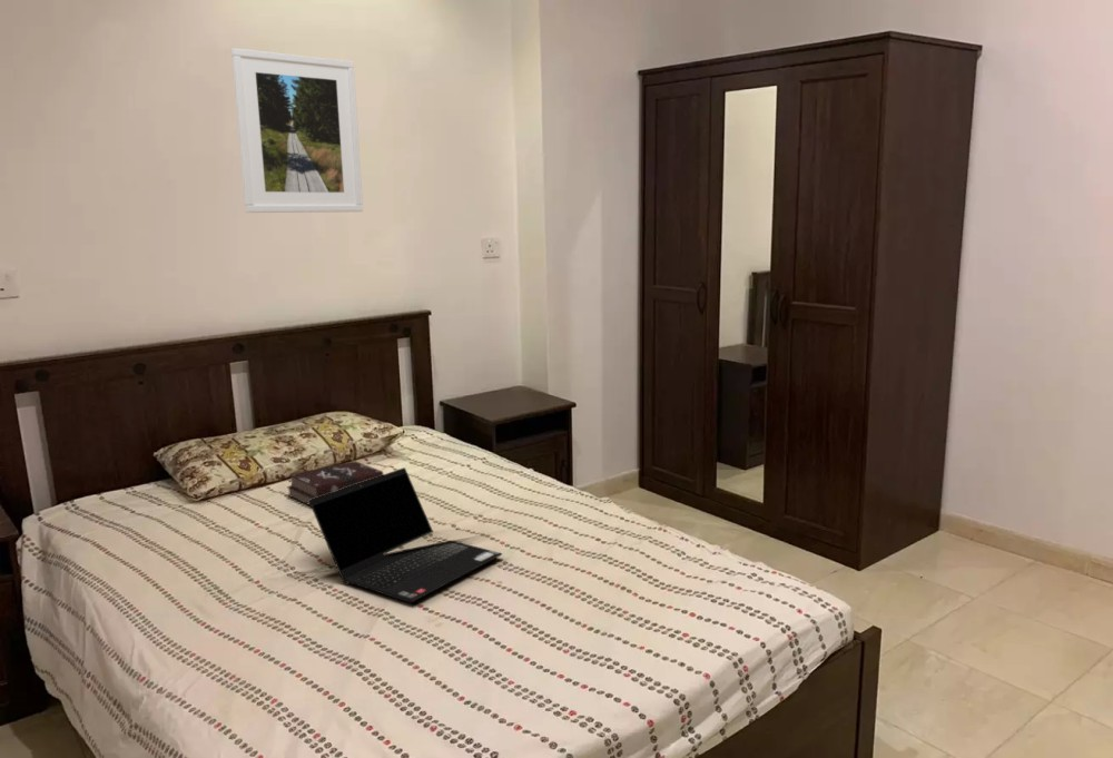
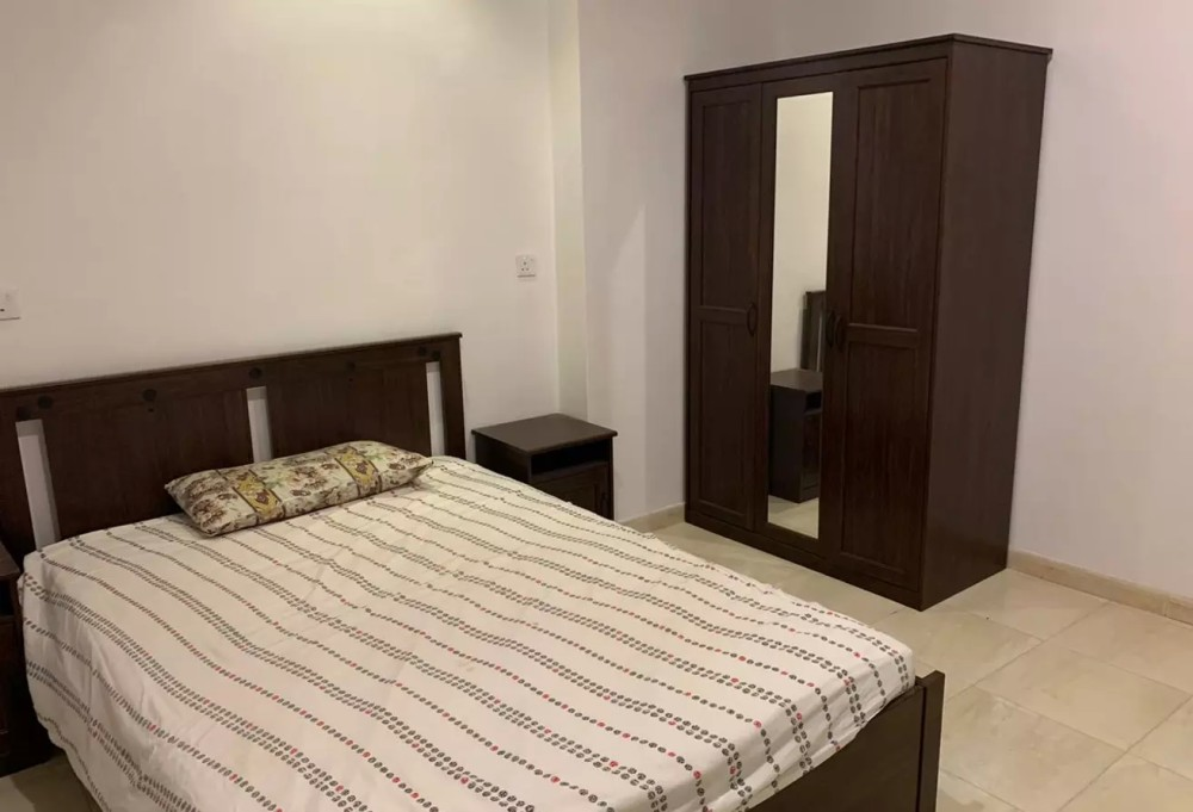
- laptop computer (407, 530)
- hardback book (336, 483)
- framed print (301, 135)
